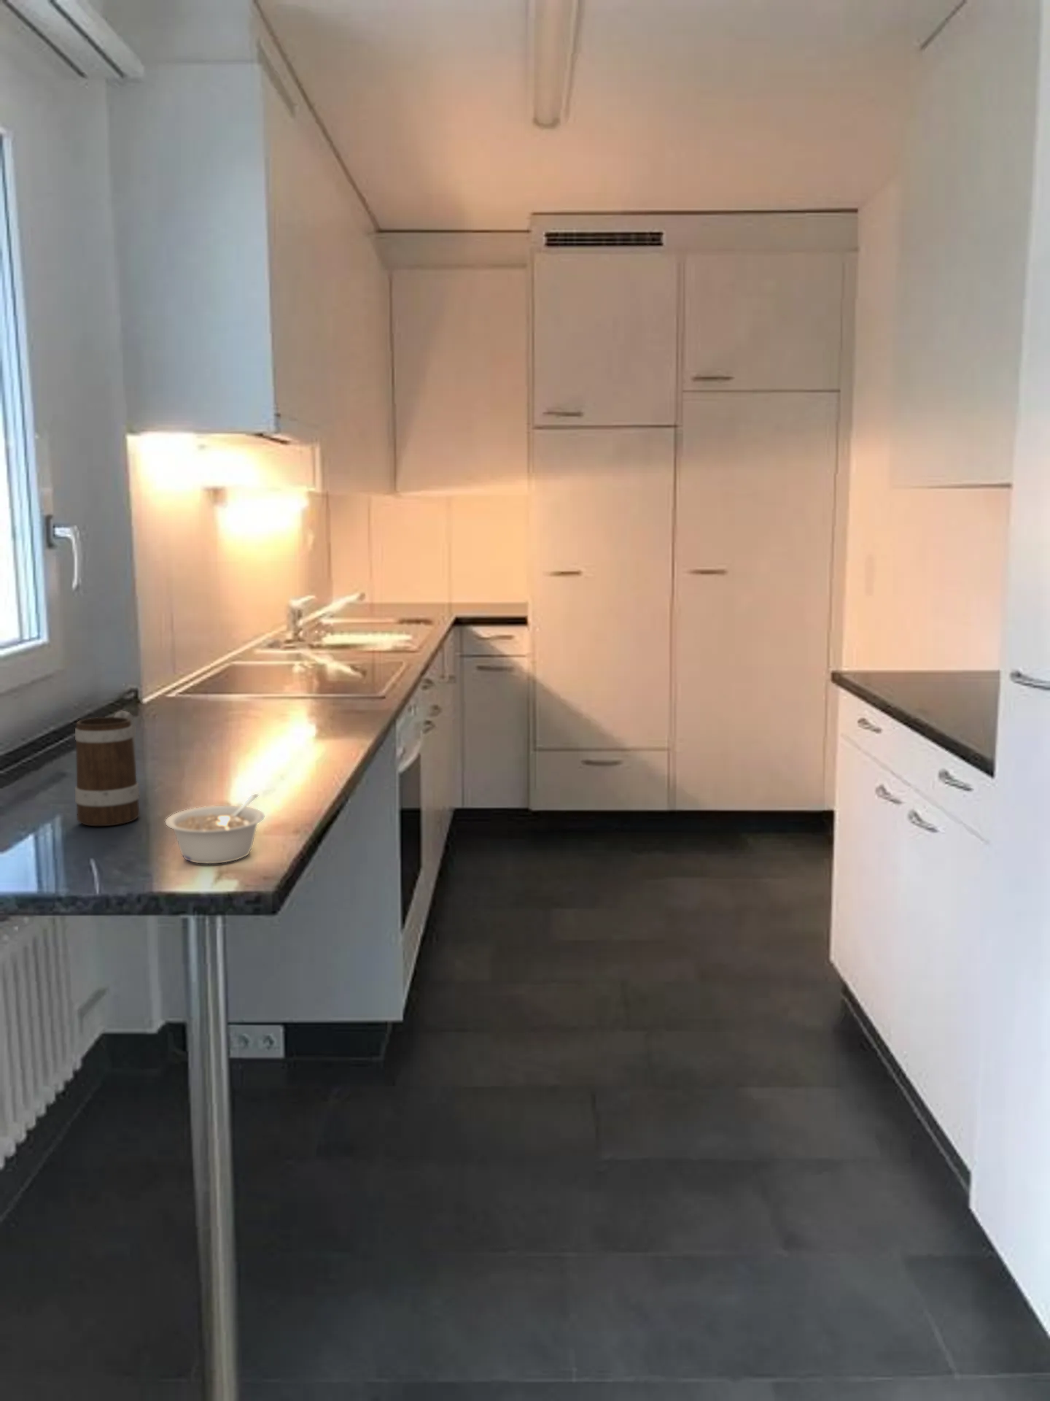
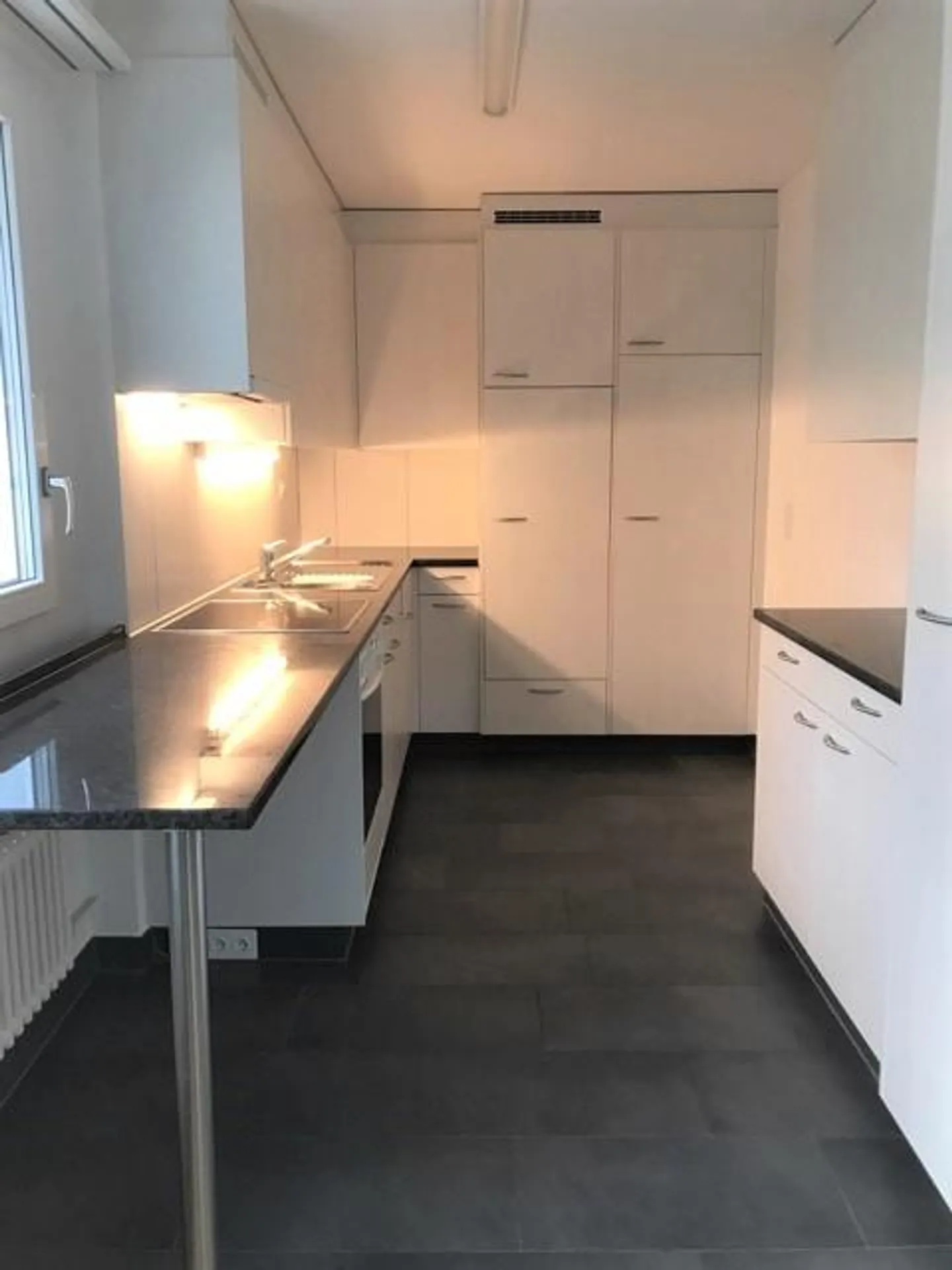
- mug (113, 767)
- legume (216, 831)
